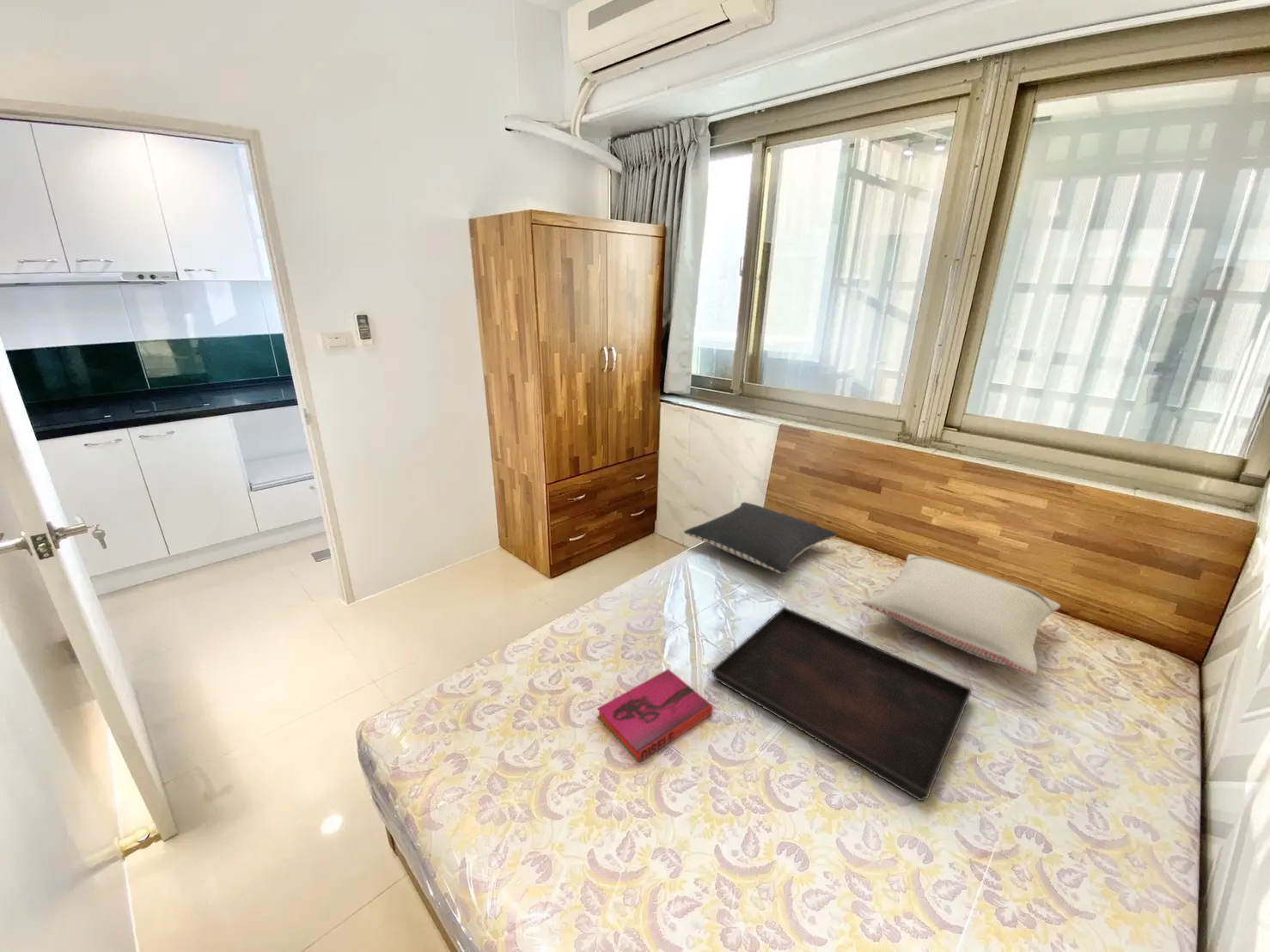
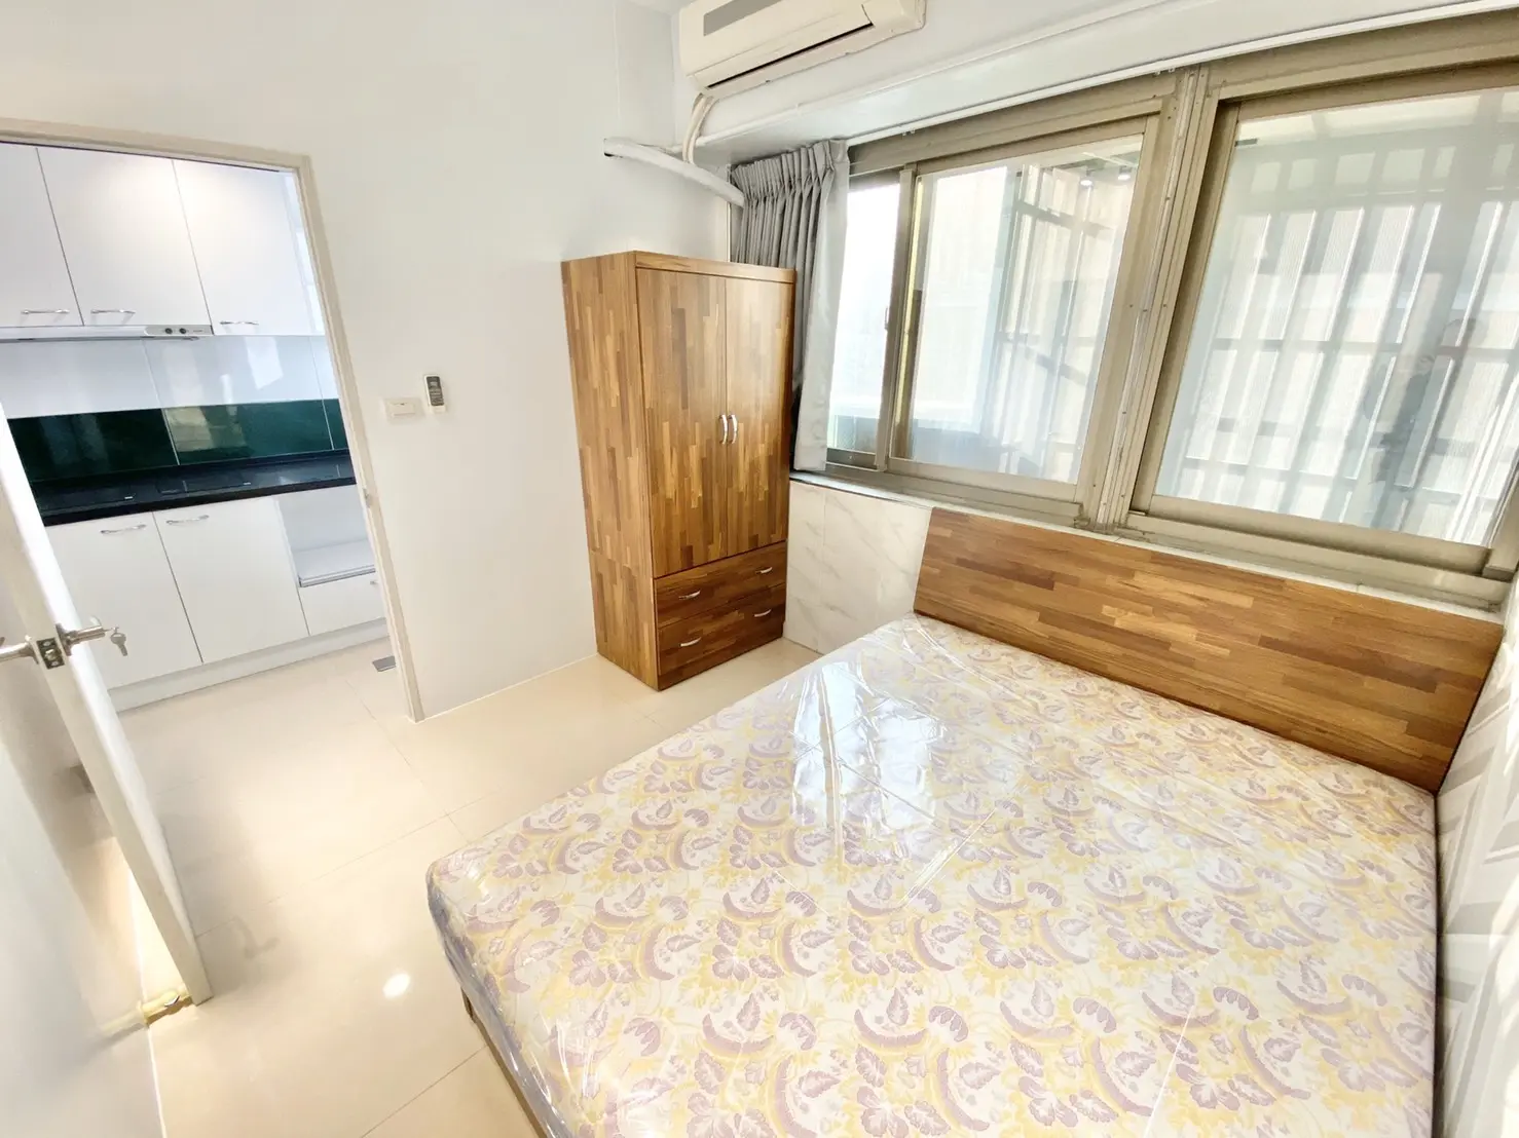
- pillow (960, 605)
- pillow (760, 533)
- serving tray (839, 684)
- hardback book (655, 711)
